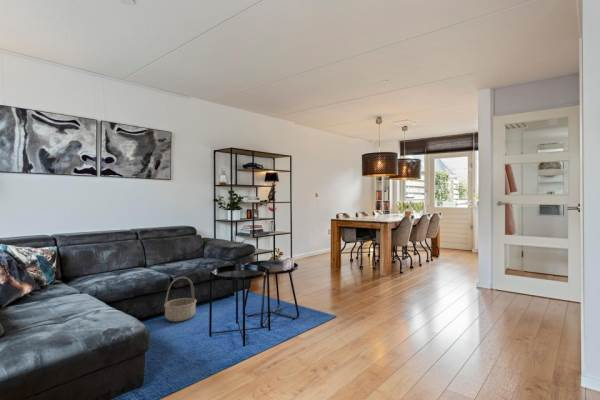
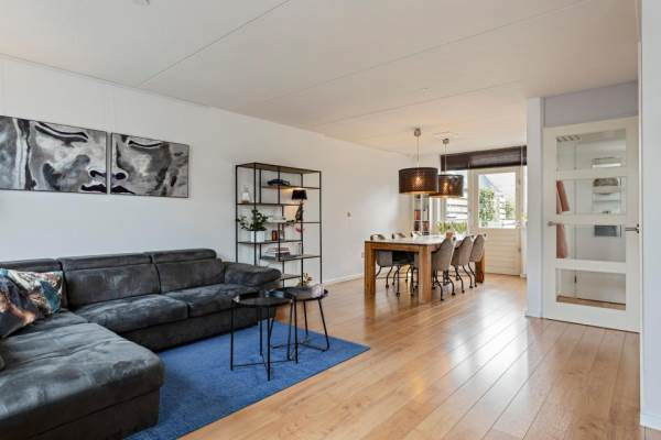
- basket (181, 298)
